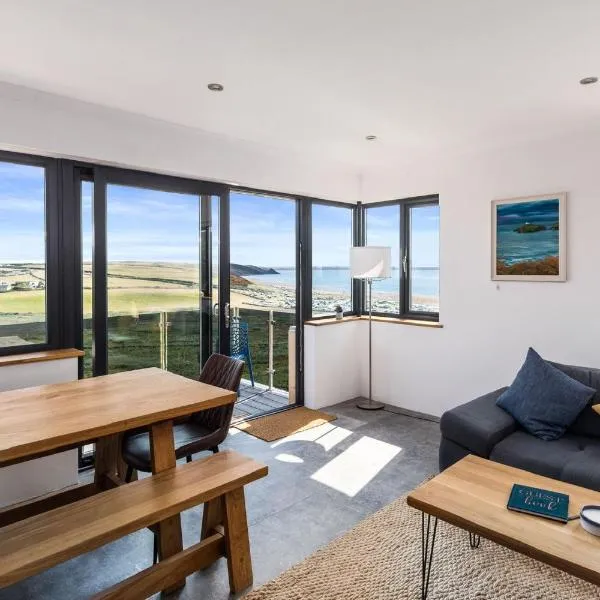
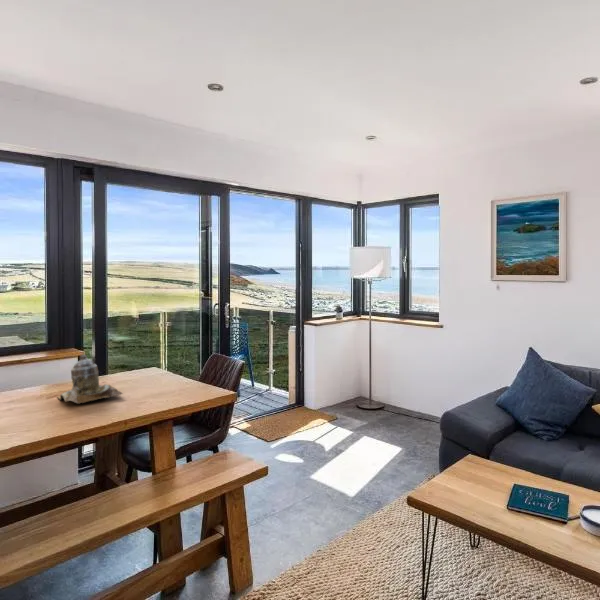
+ teapot (89, 375)
